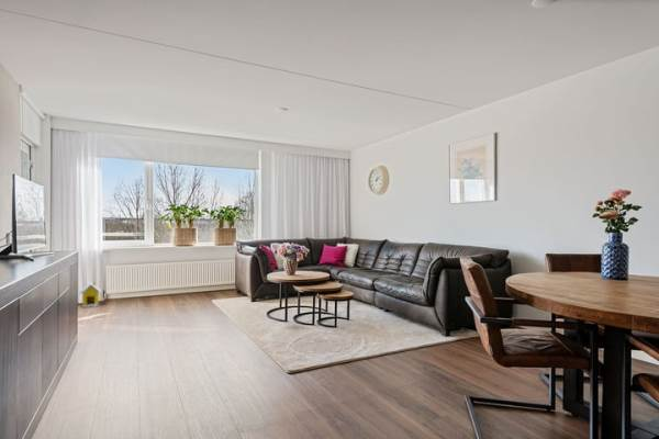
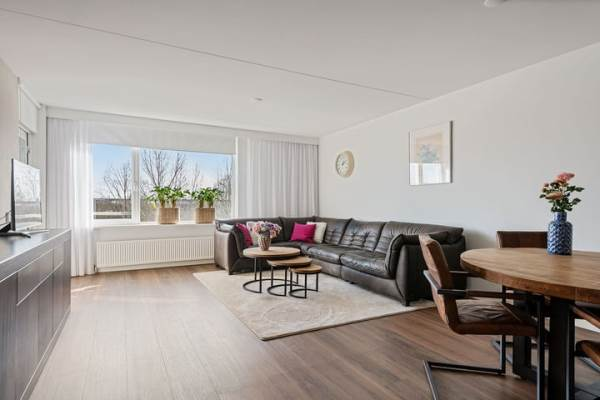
- toy house (90, 293)
